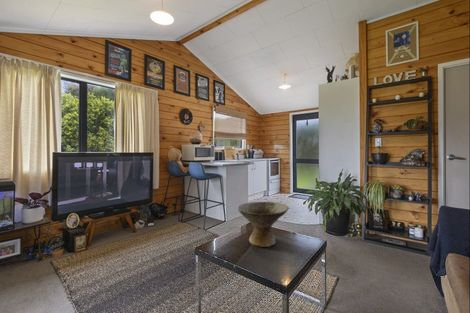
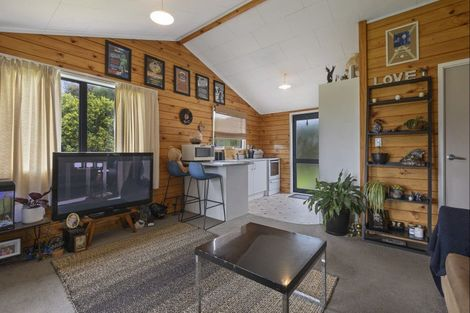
- bowl (262, 223)
